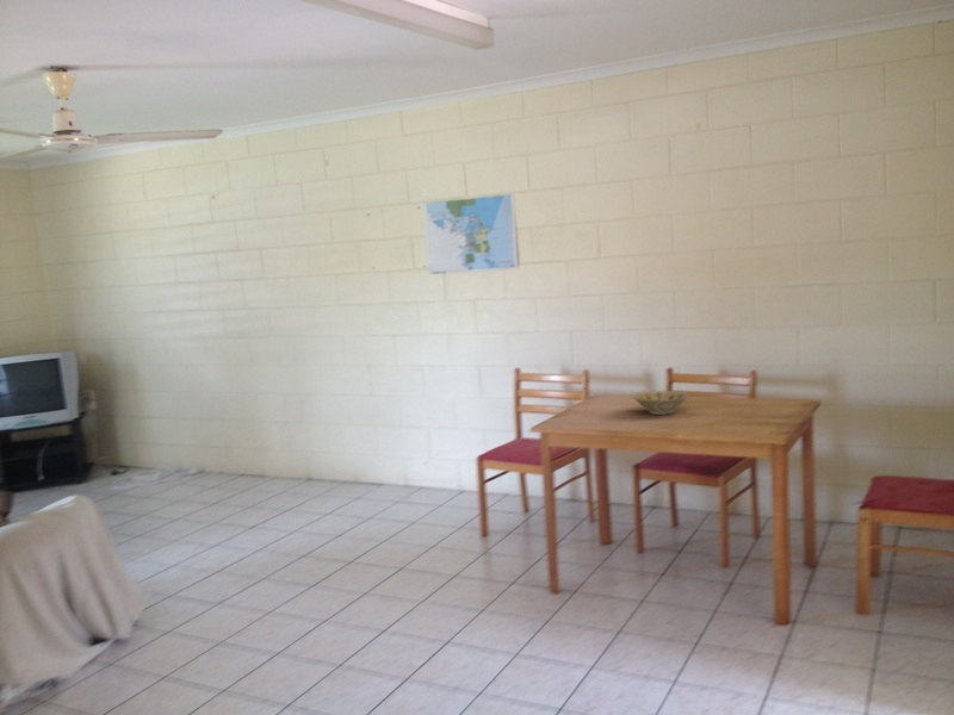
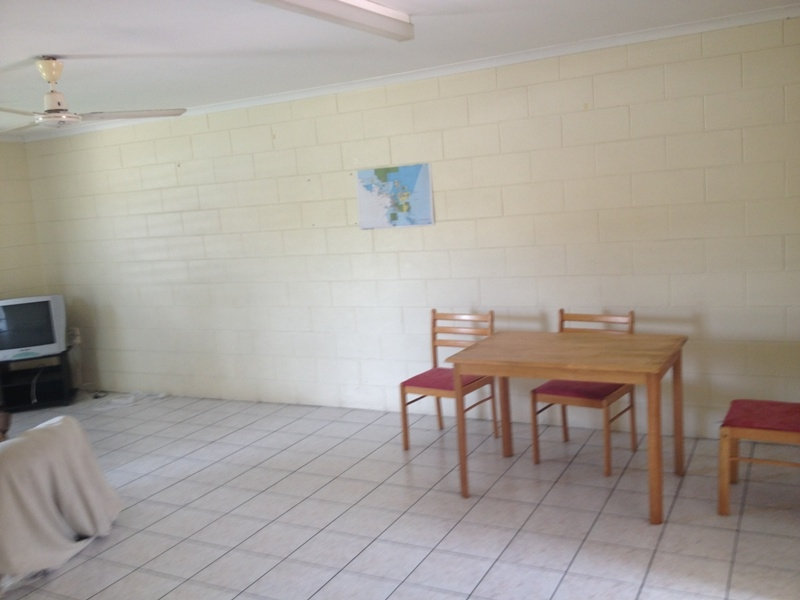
- bowl (661, 403)
